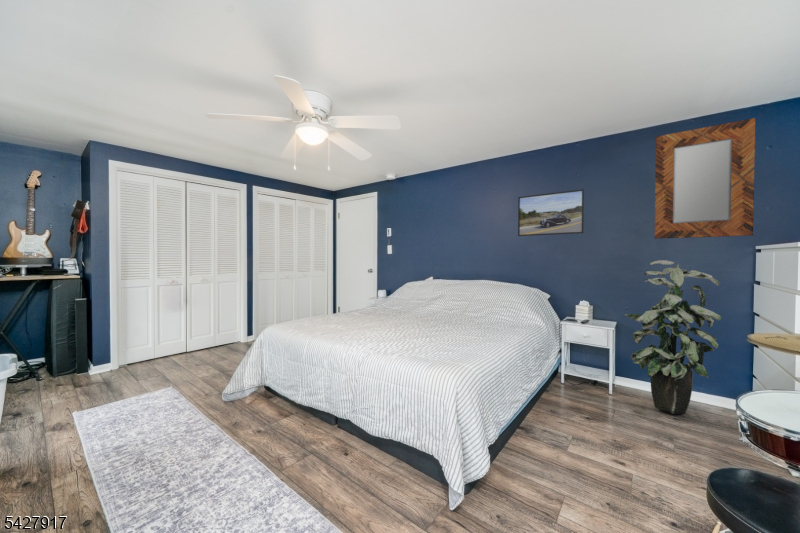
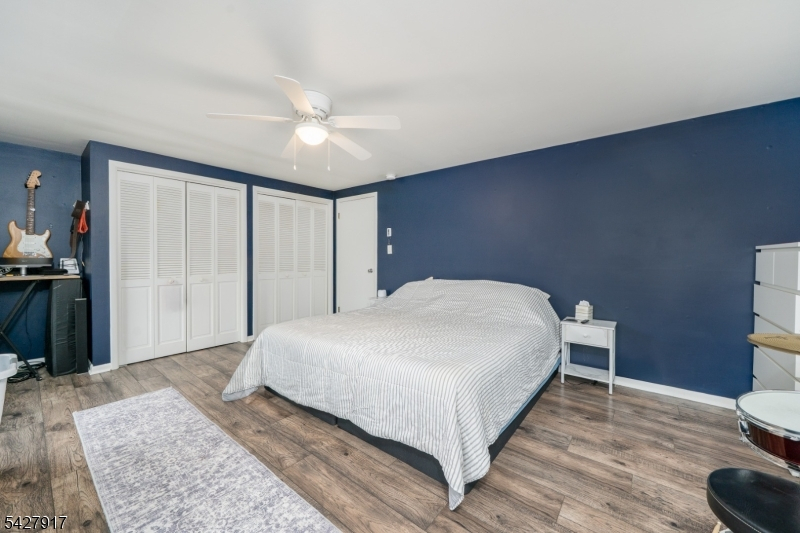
- indoor plant (668, 334)
- home mirror (701, 183)
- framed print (549, 214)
